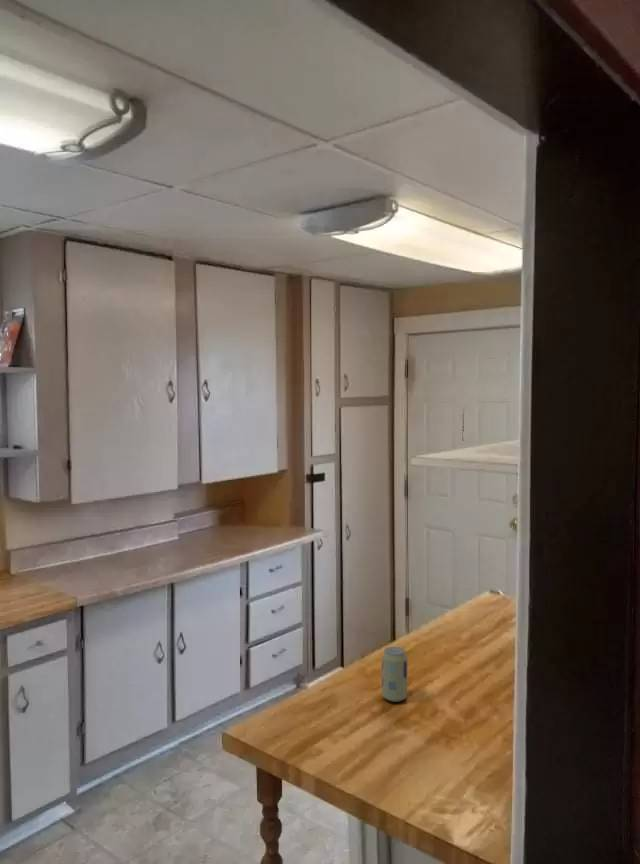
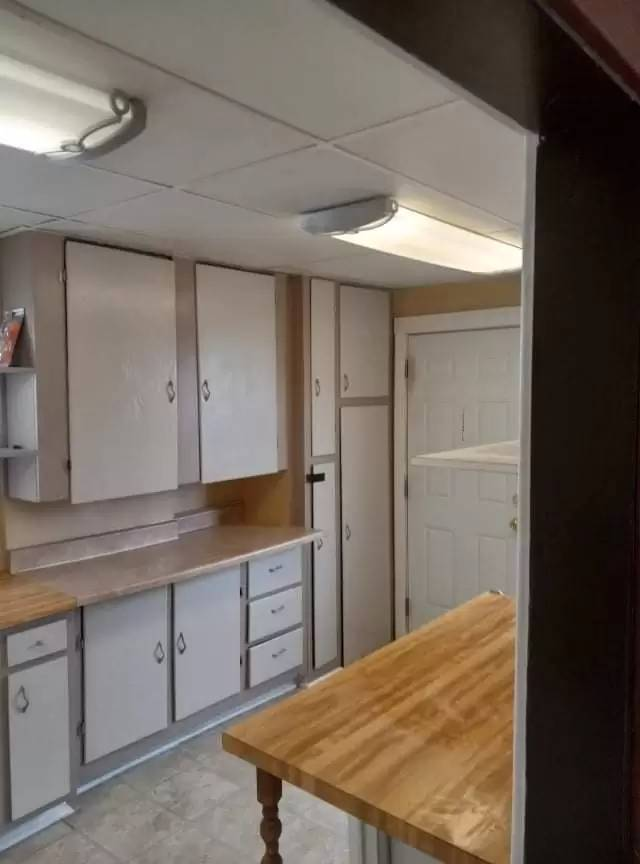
- beverage can (394, 674)
